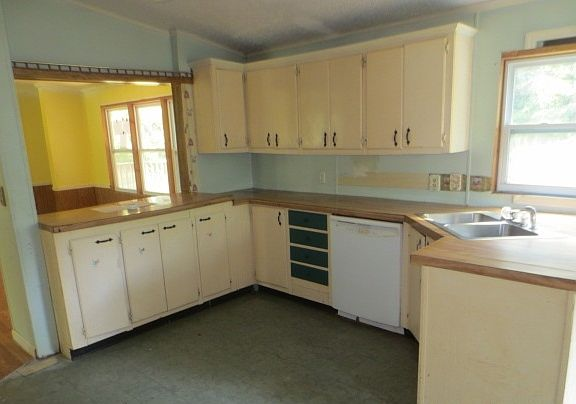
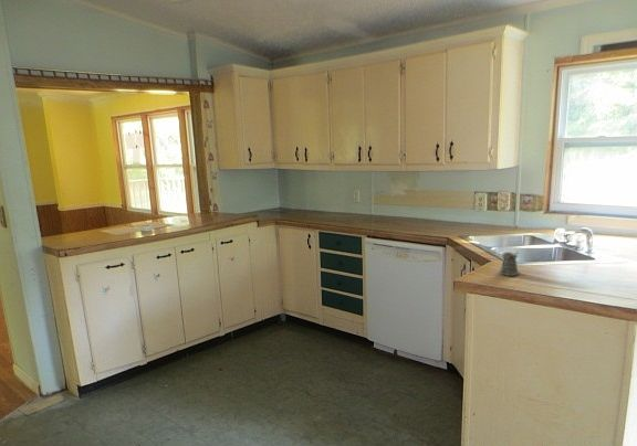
+ pepper shaker (510, 262)
